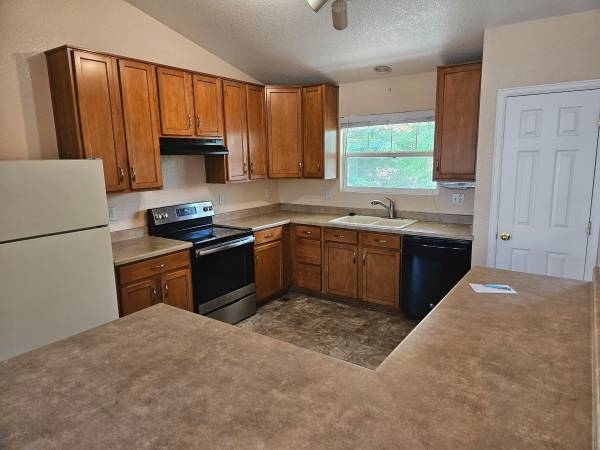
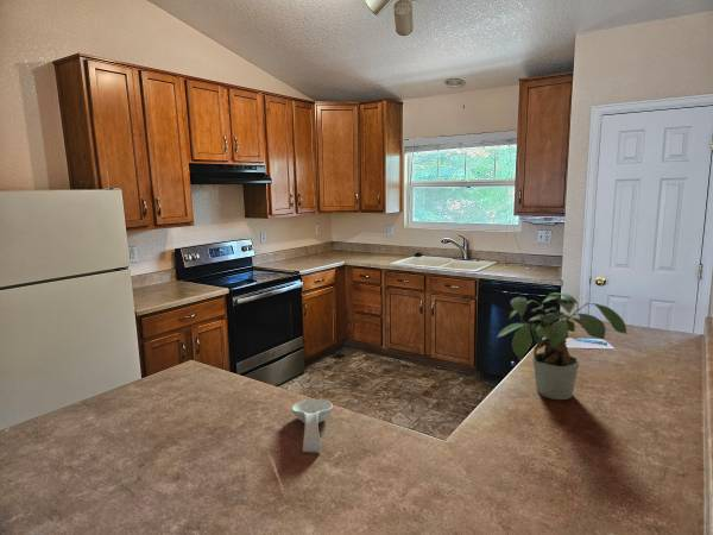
+ spoon rest (313, 416)
+ potted plant (547, 346)
